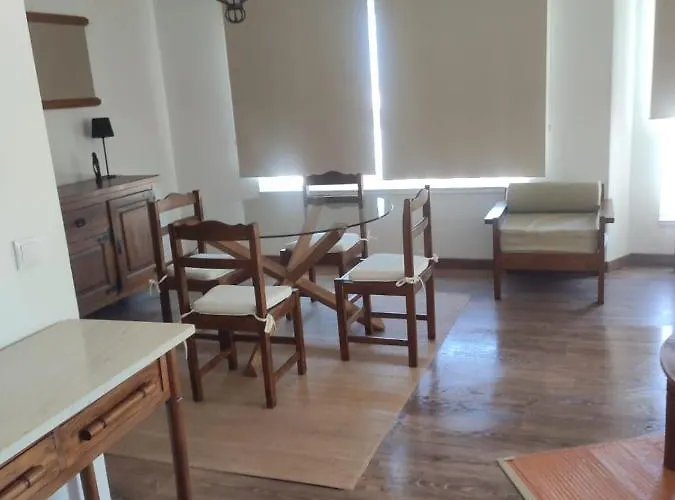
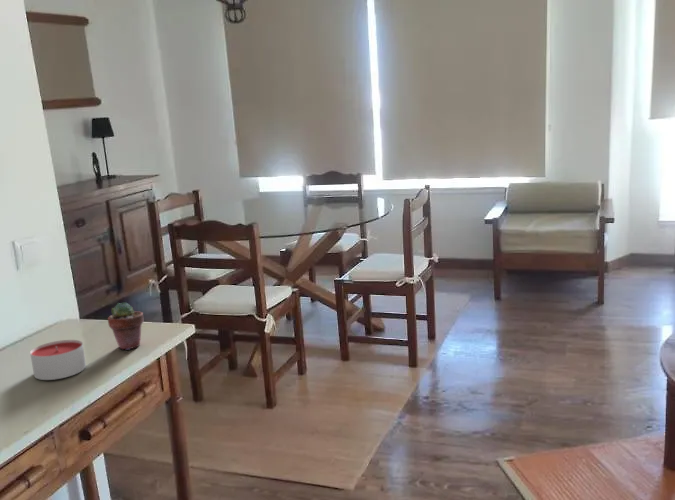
+ candle (58, 358)
+ potted succulent (126, 324)
